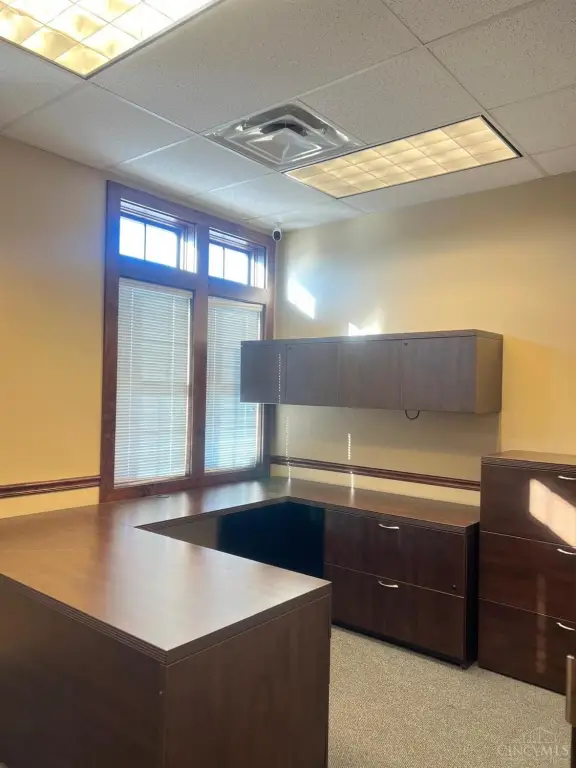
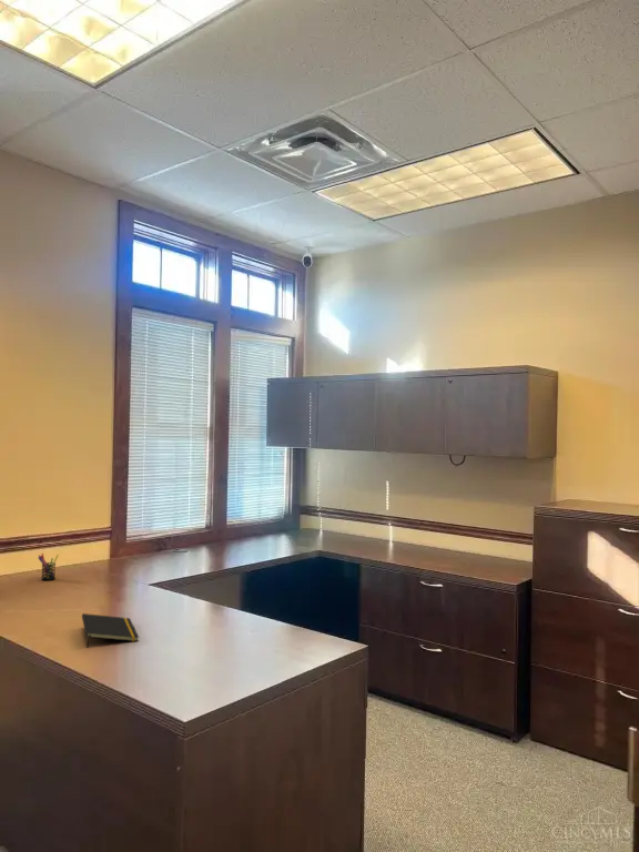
+ pen holder (48, 566)
+ notepad (109, 627)
